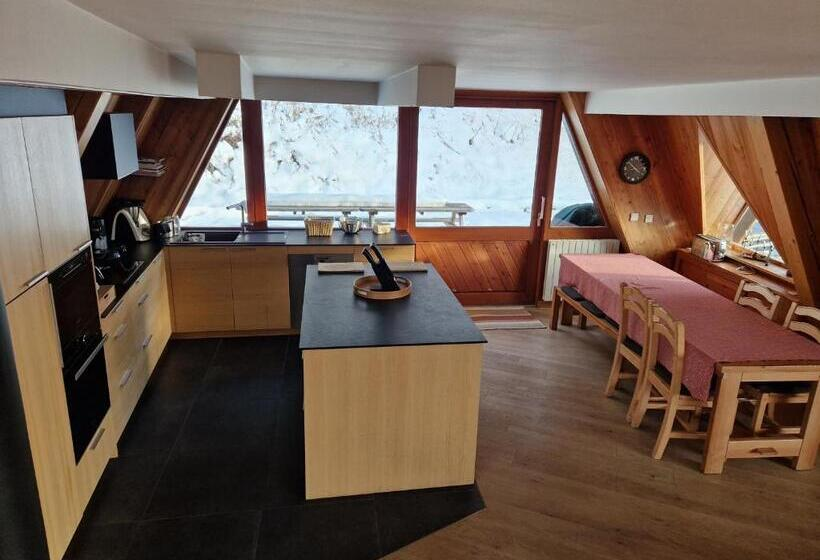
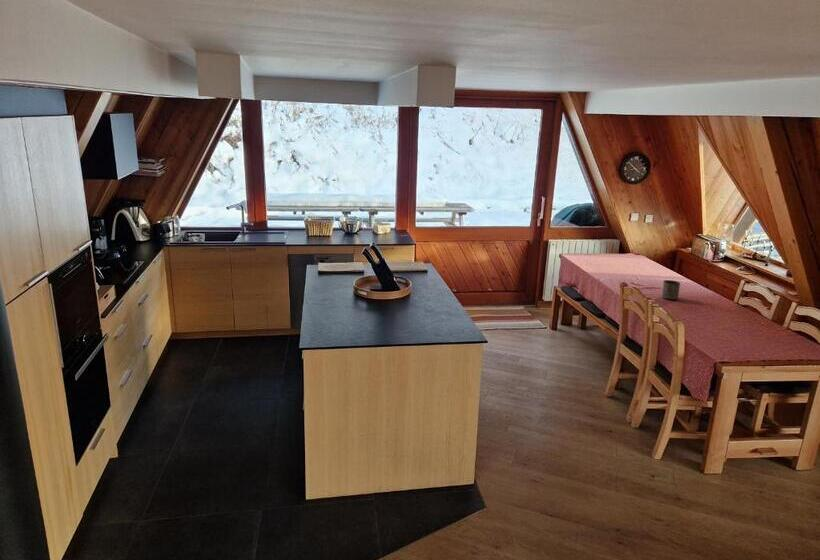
+ cup (670, 290)
